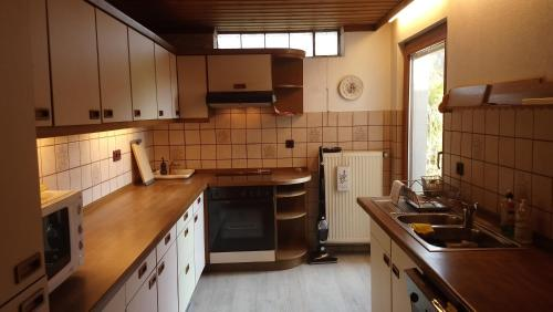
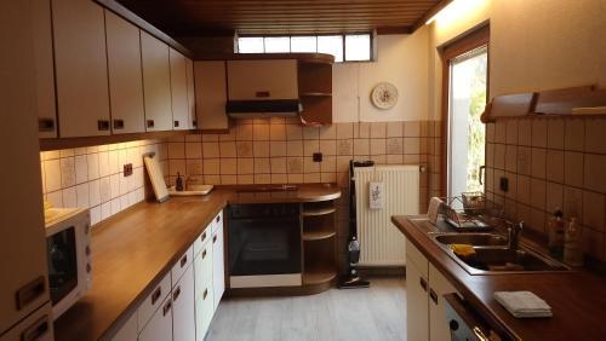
+ washcloth (521, 302)
